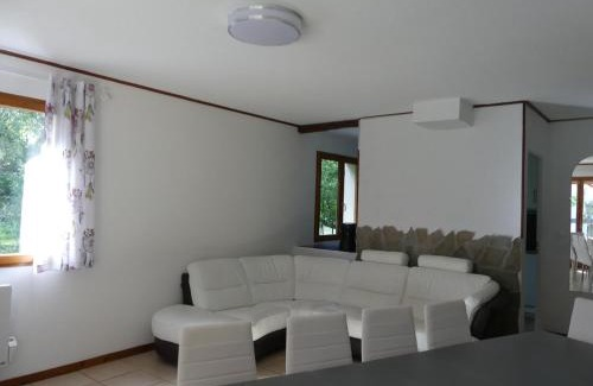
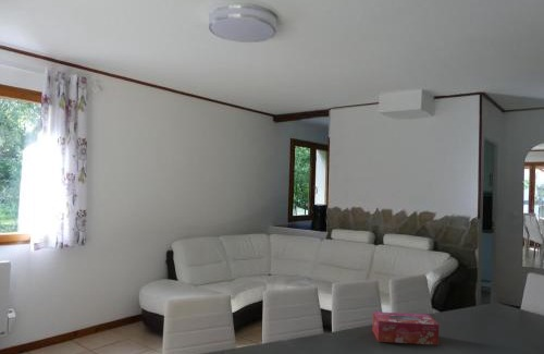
+ tissue box (404, 327)
